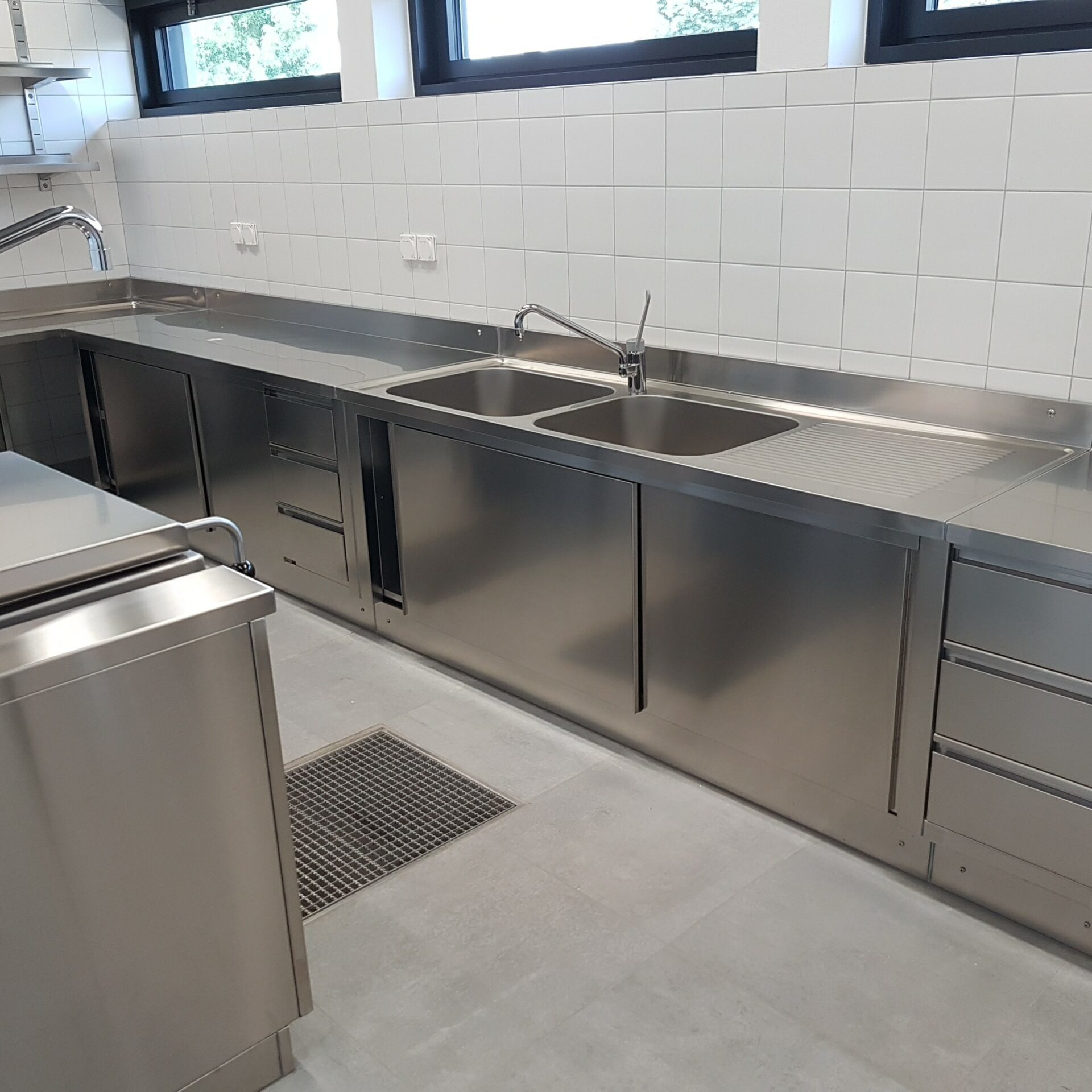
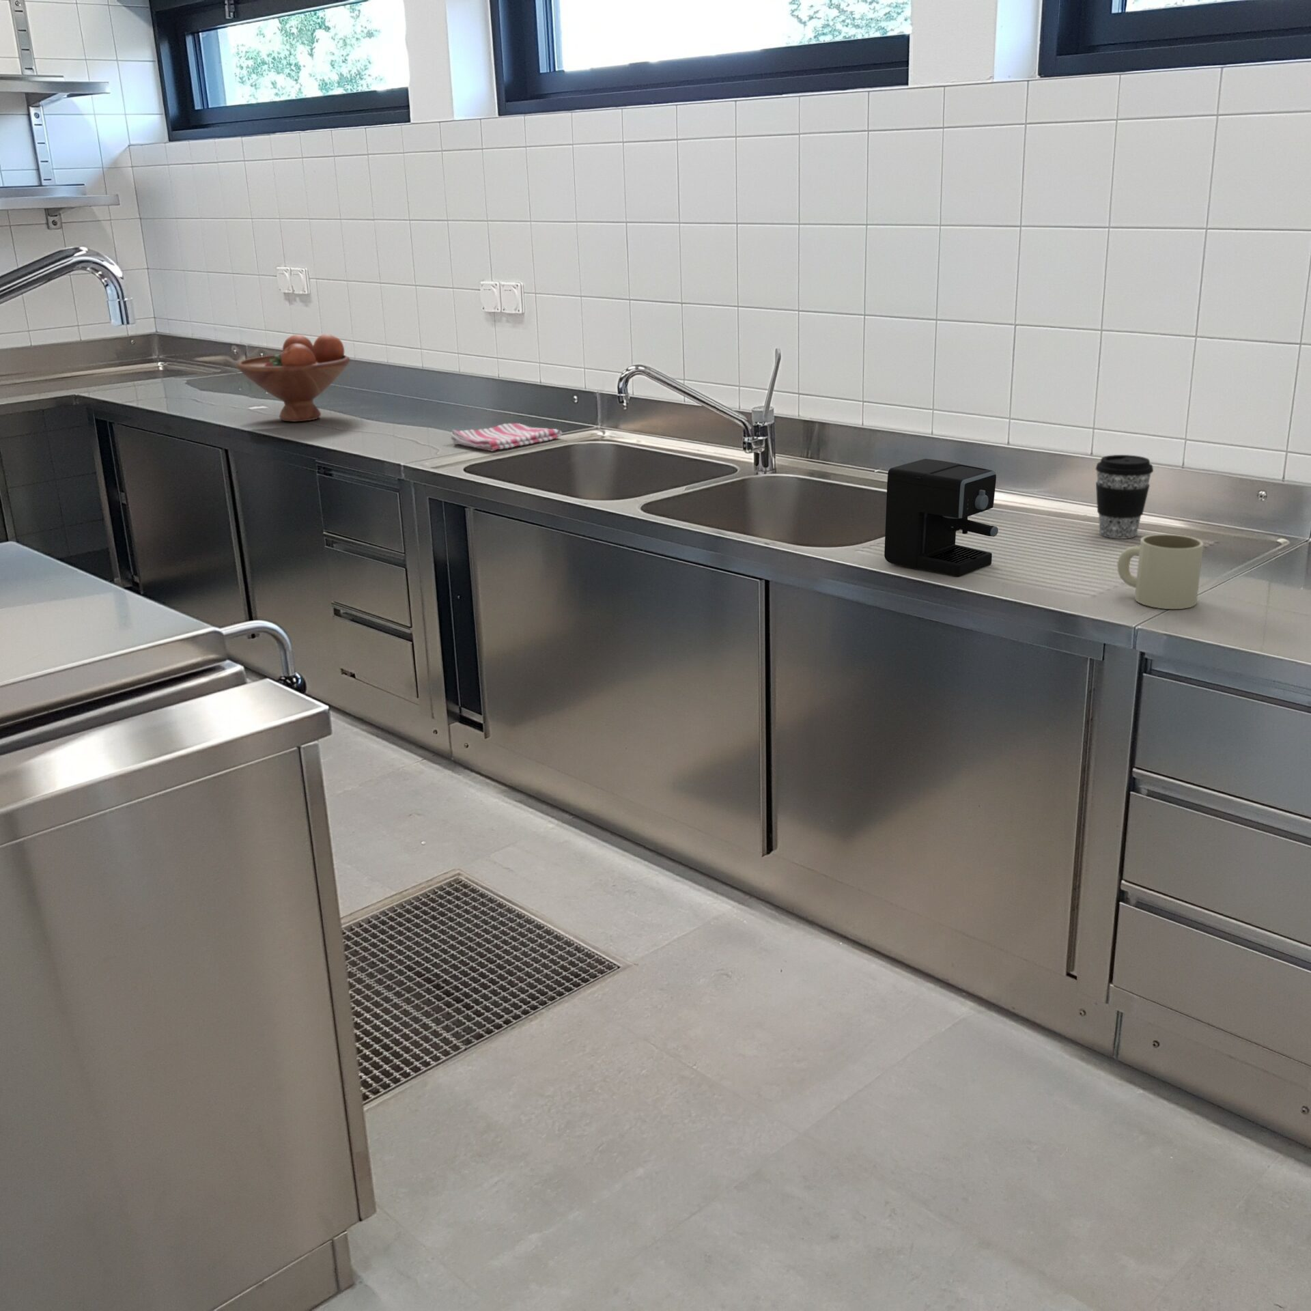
+ mug (1156, 569)
+ dish towel (505, 433)
+ coffee maker (964, 505)
+ fruit bowl (295, 378)
+ coffee cup (1121, 496)
